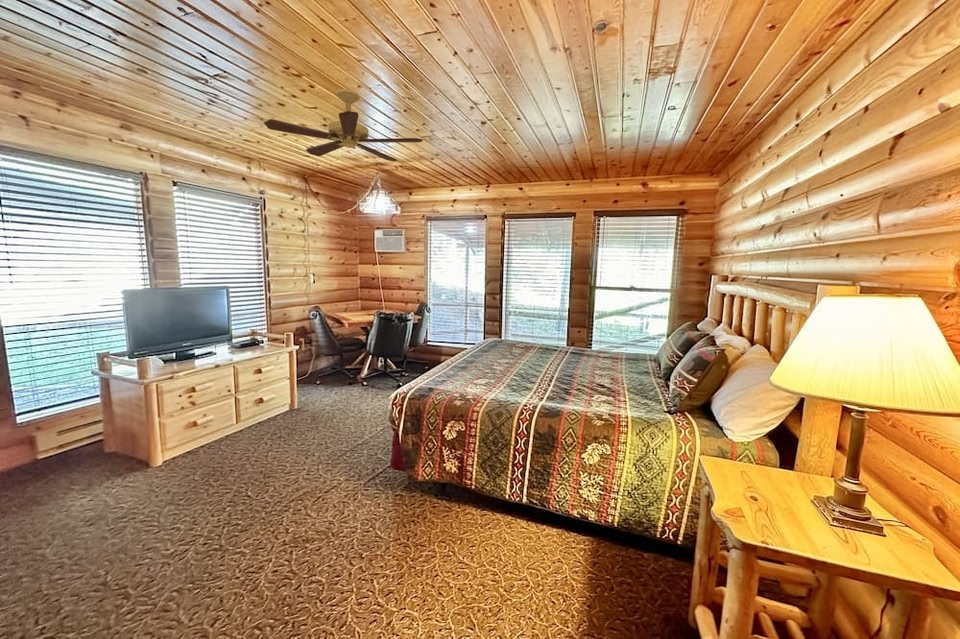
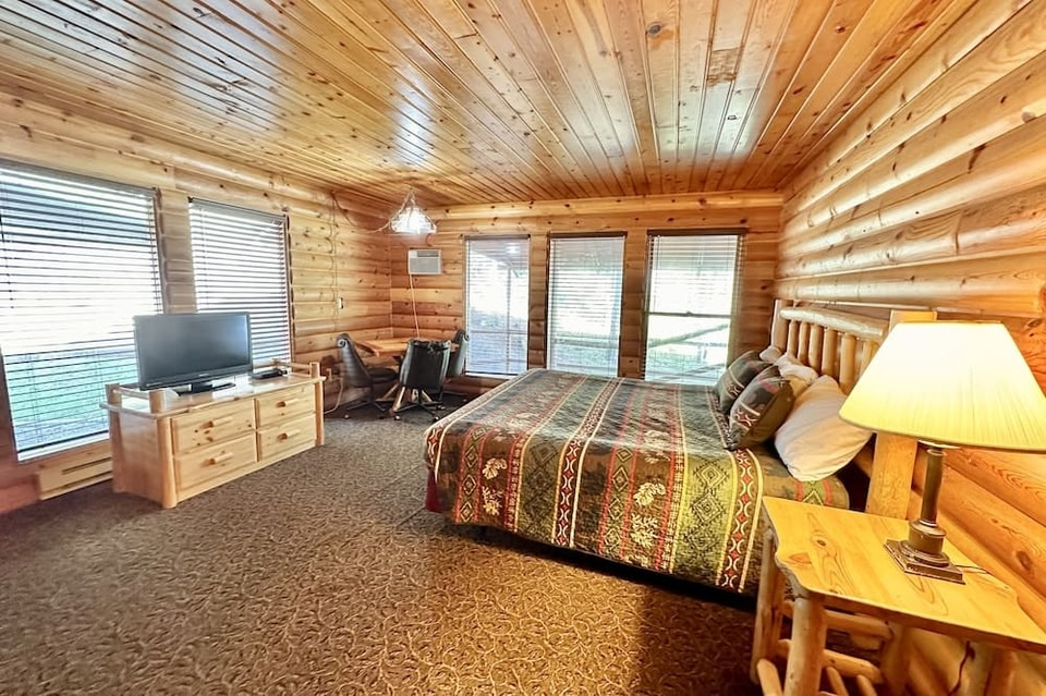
- ceiling fan (347, 118)
